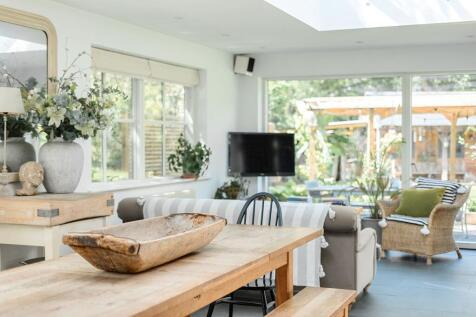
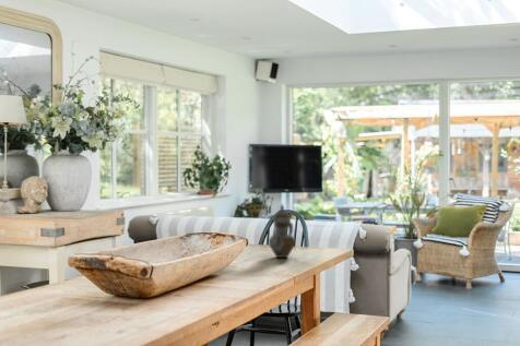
+ teapot (282, 229)
